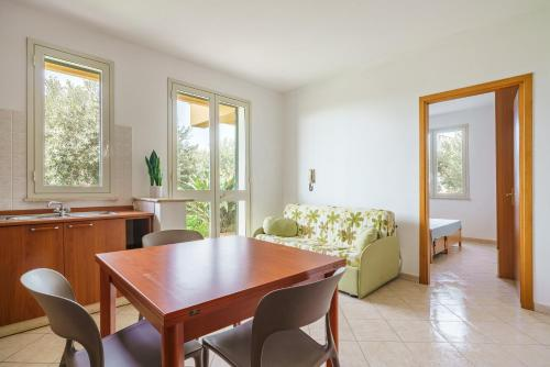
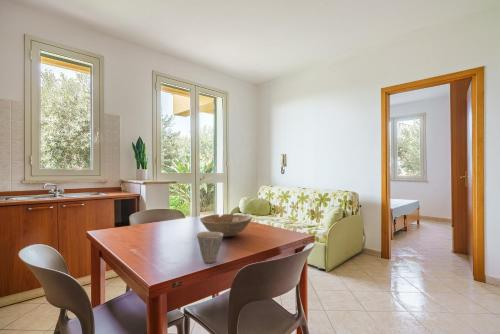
+ cup (210, 247)
+ bowl (226, 226)
